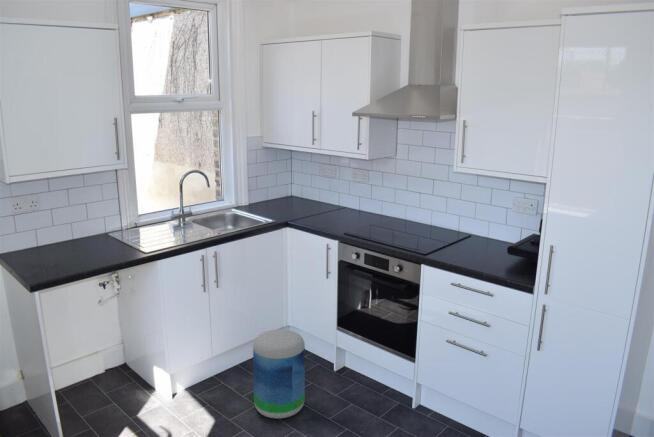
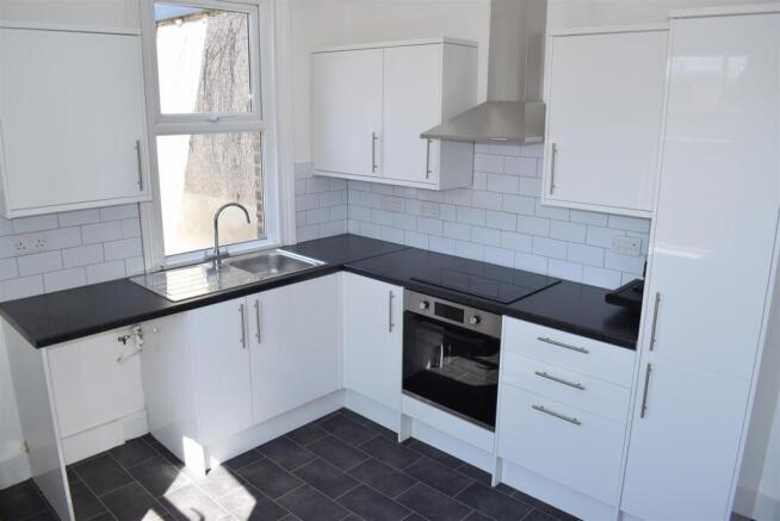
- stool (279, 372)
